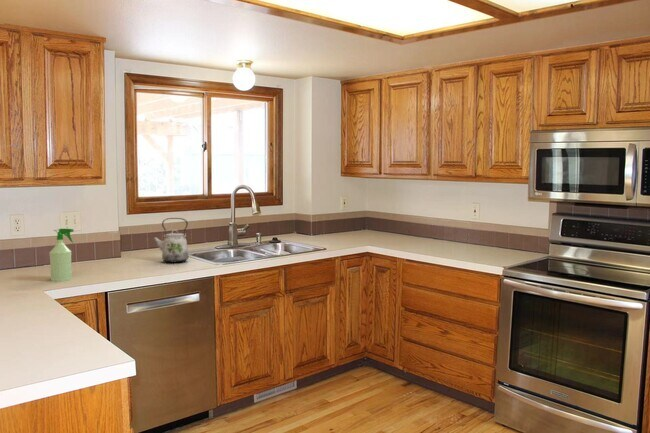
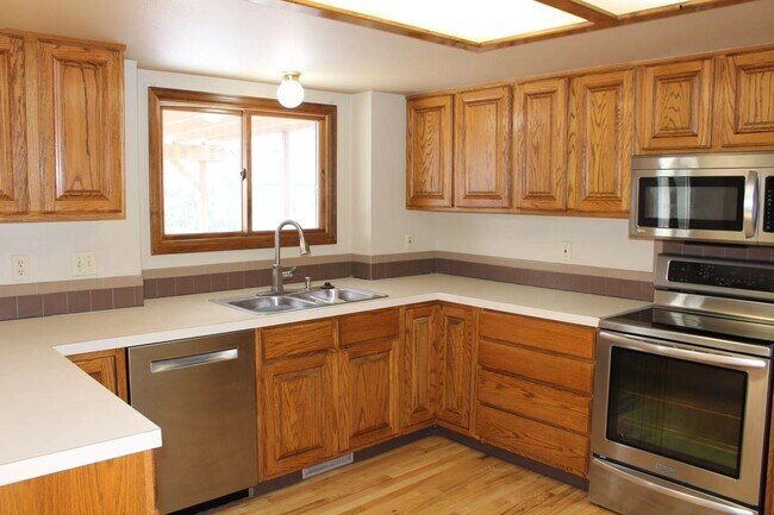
- kettle (170, 239)
- spray bottle (60, 254)
